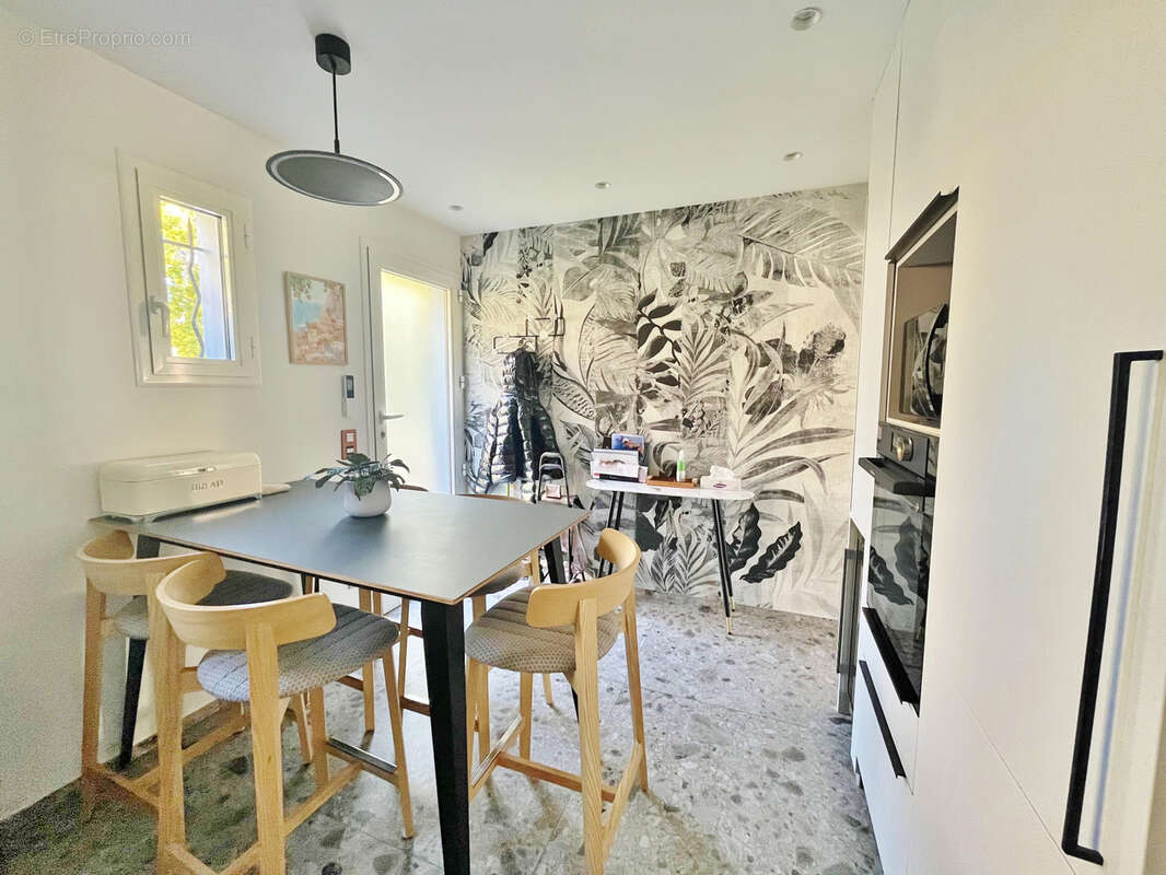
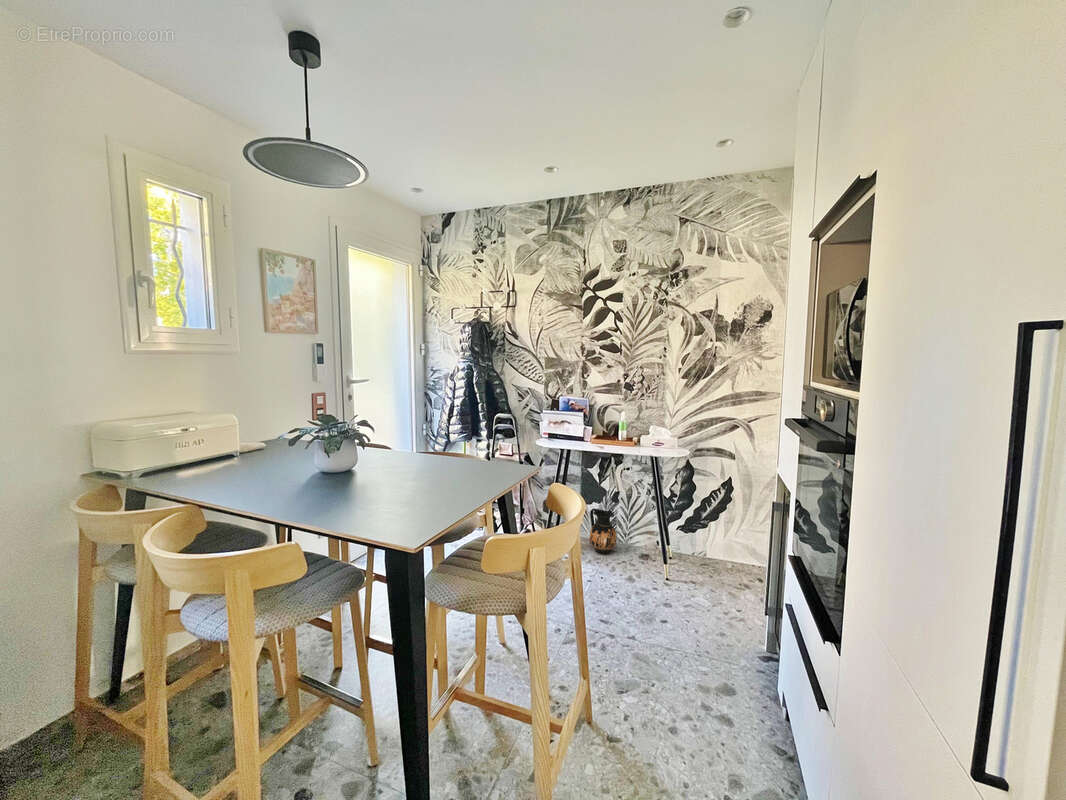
+ ceramic jug (602, 531)
